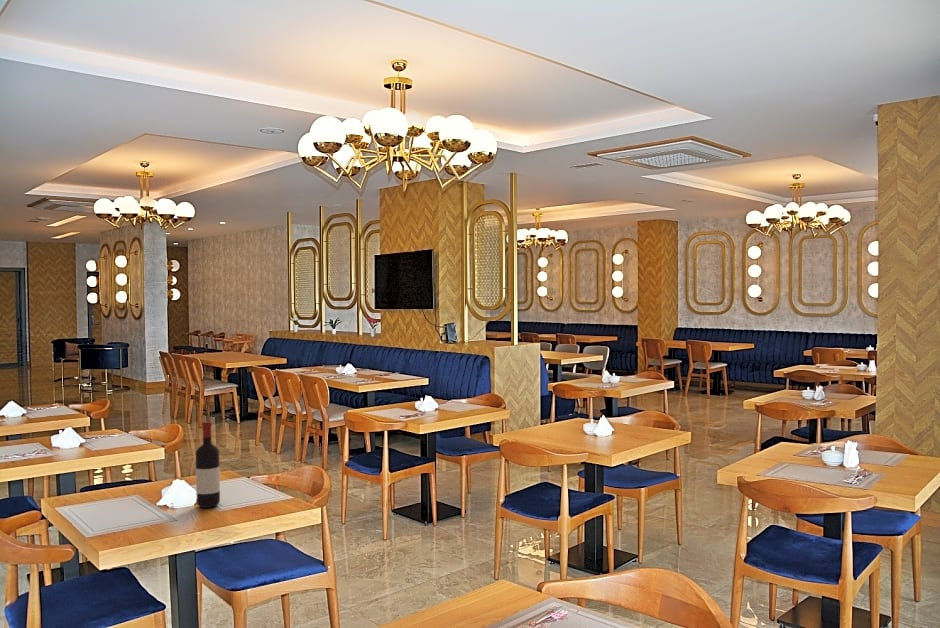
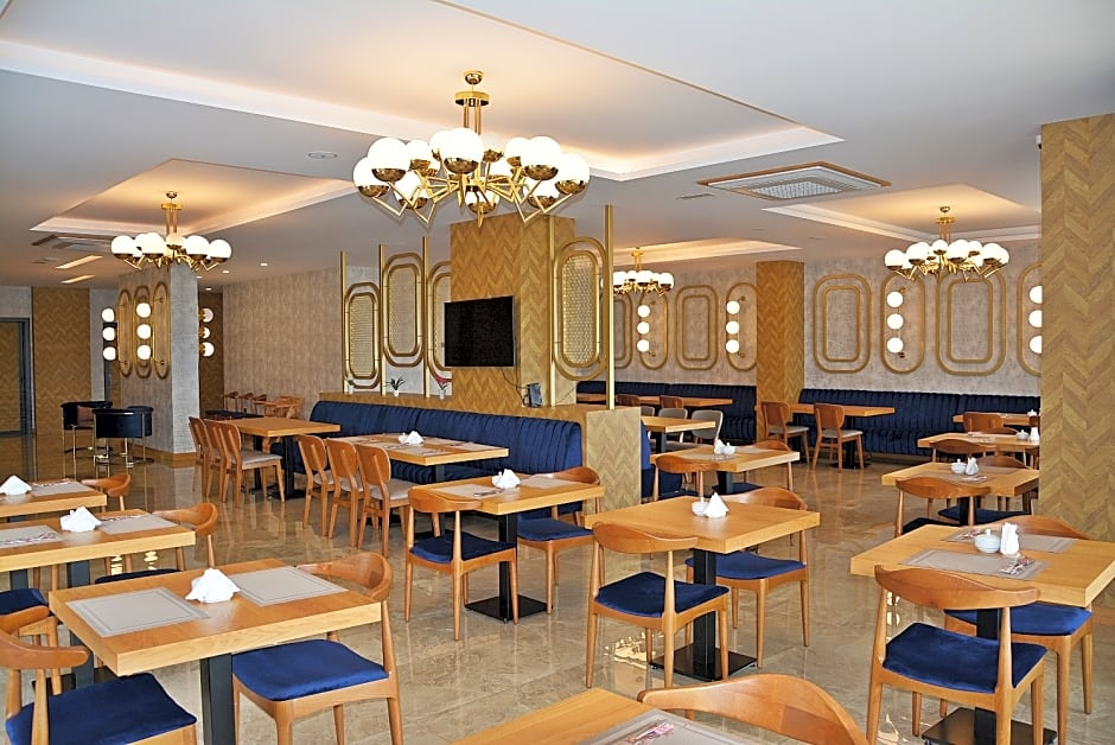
- wine bottle (207, 463)
